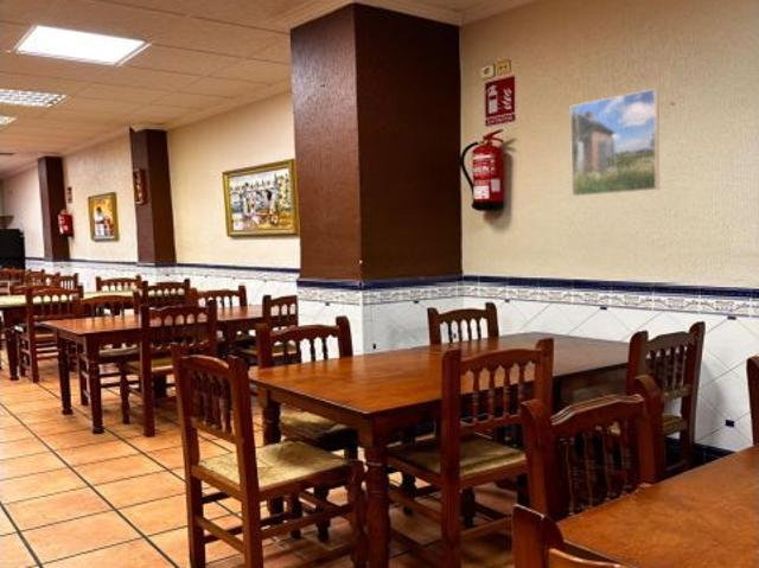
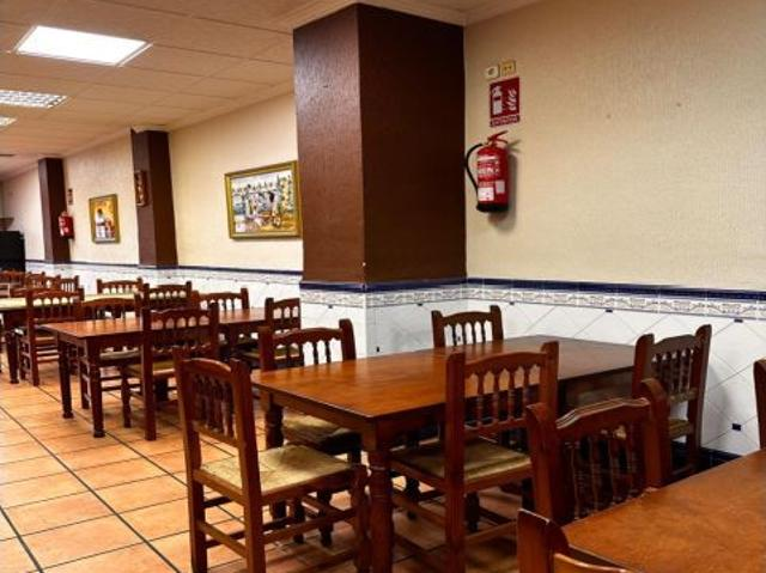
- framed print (612, 146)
